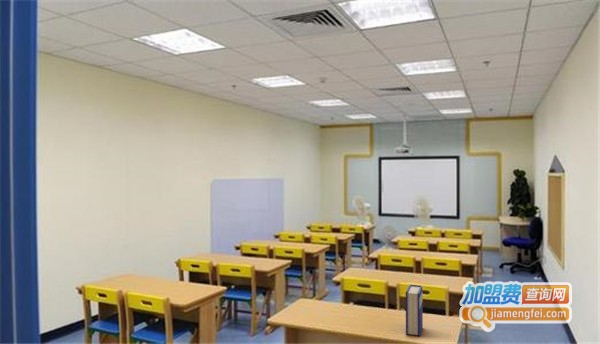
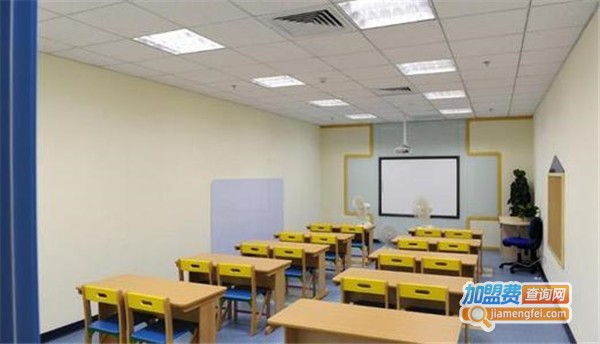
- hardback book (414, 309)
